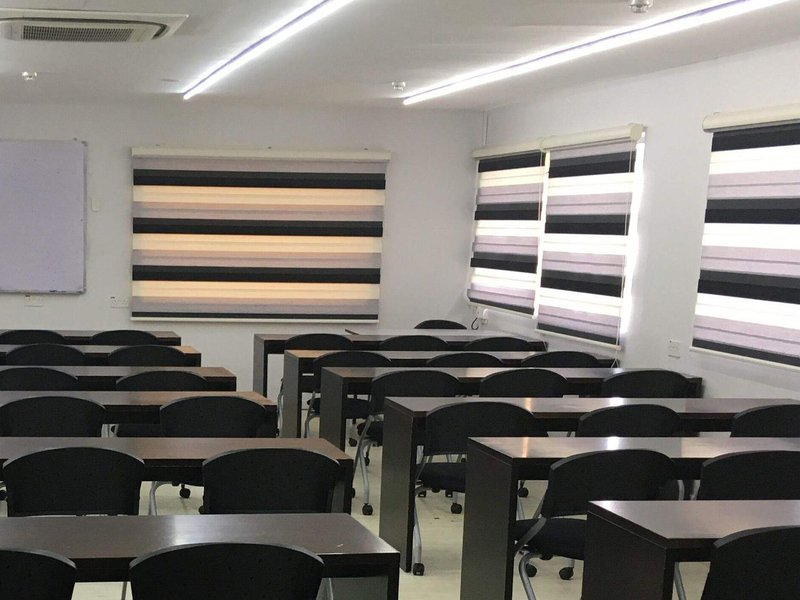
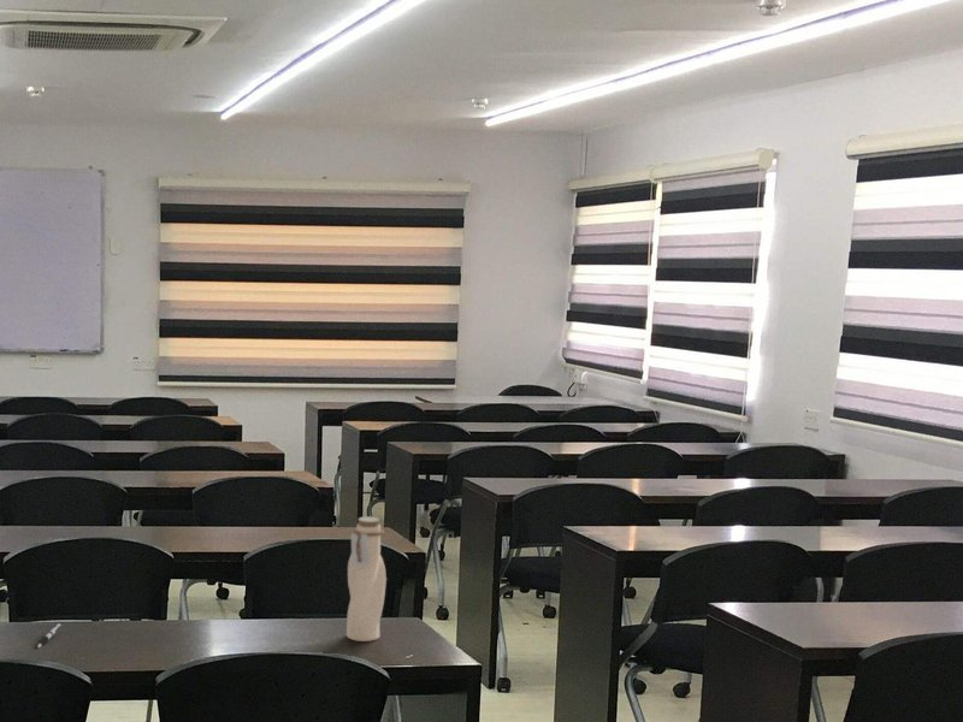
+ pen (48, 635)
+ water bottle (365, 578)
